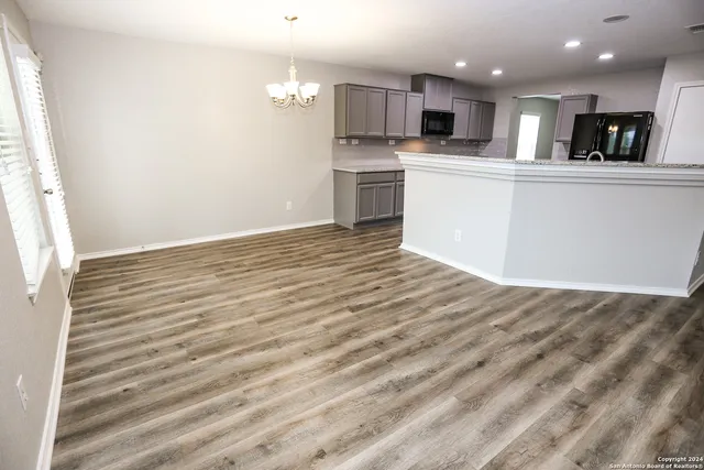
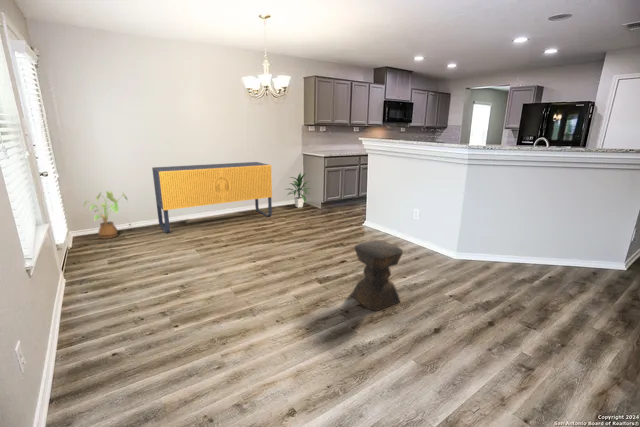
+ sideboard (216, 194)
+ stool (377, 272)
+ house plant (108, 214)
+ indoor plant (299, 190)
